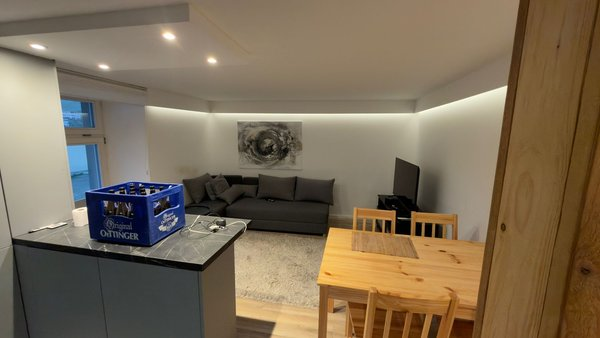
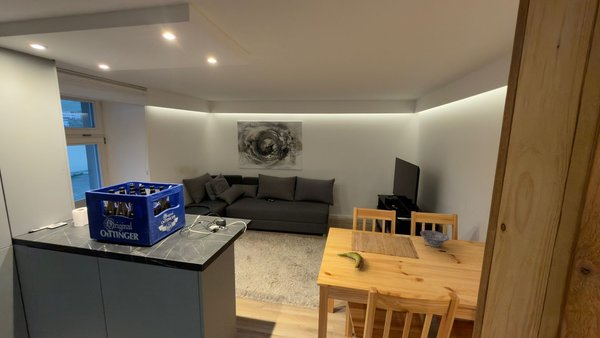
+ banana (349, 256)
+ bowl (433, 239)
